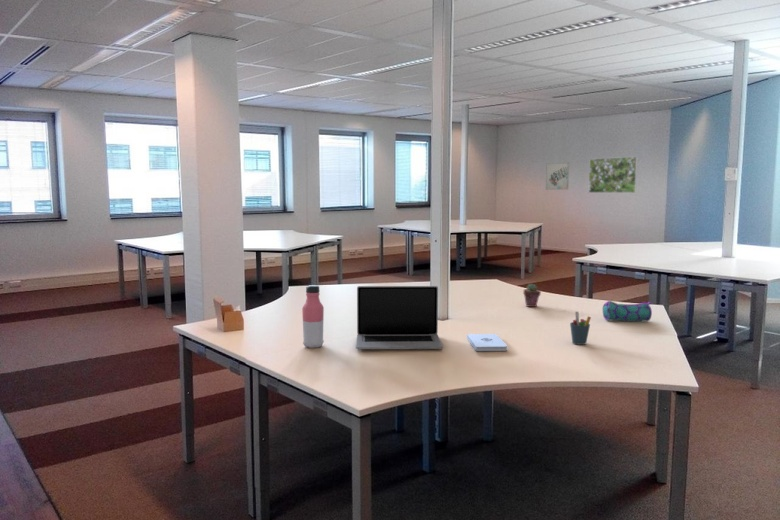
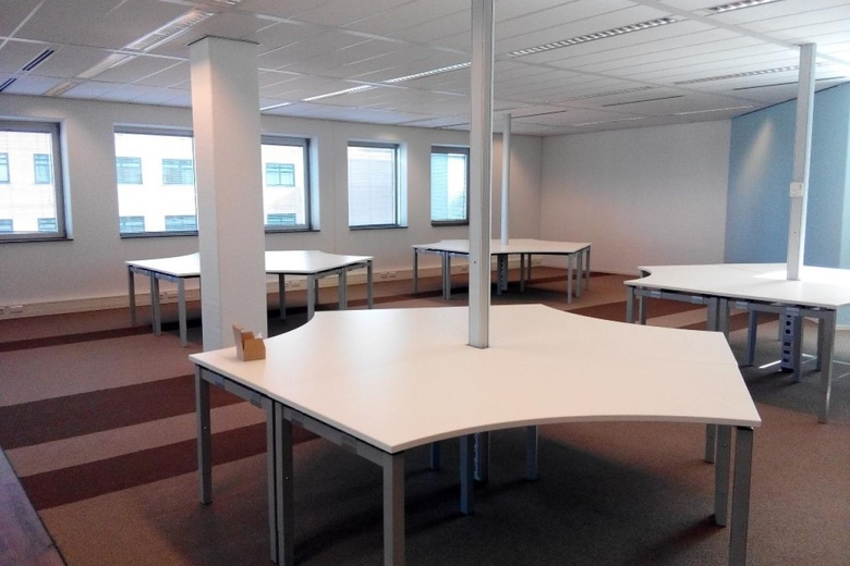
- potted succulent (531, 294)
- pen holder (580, 328)
- wall art (557, 176)
- notepad (486, 342)
- water bottle (313, 315)
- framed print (612, 175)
- pencil case (627, 310)
- laptop (398, 316)
